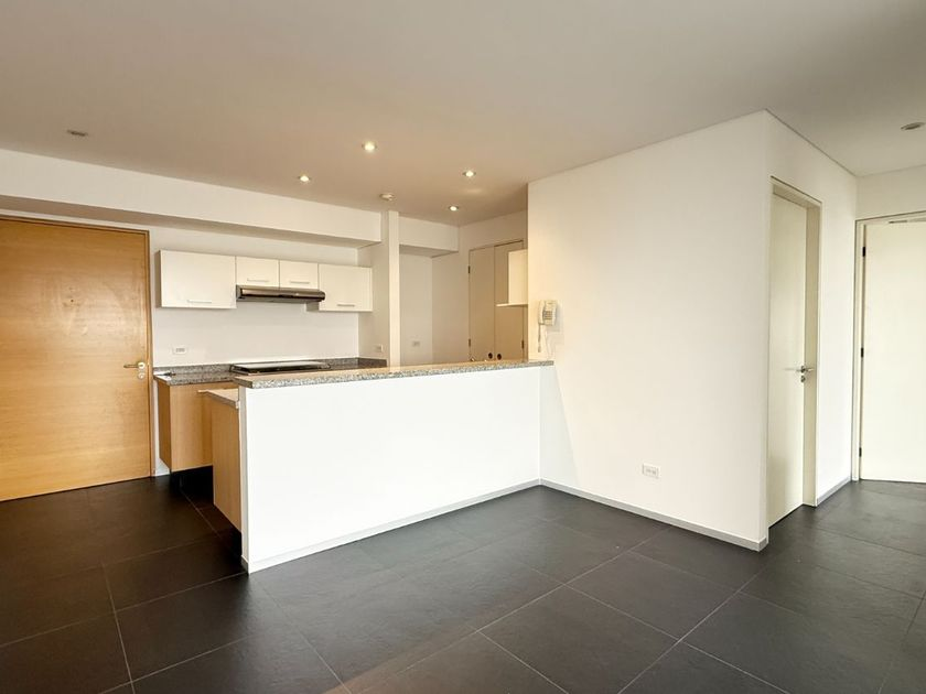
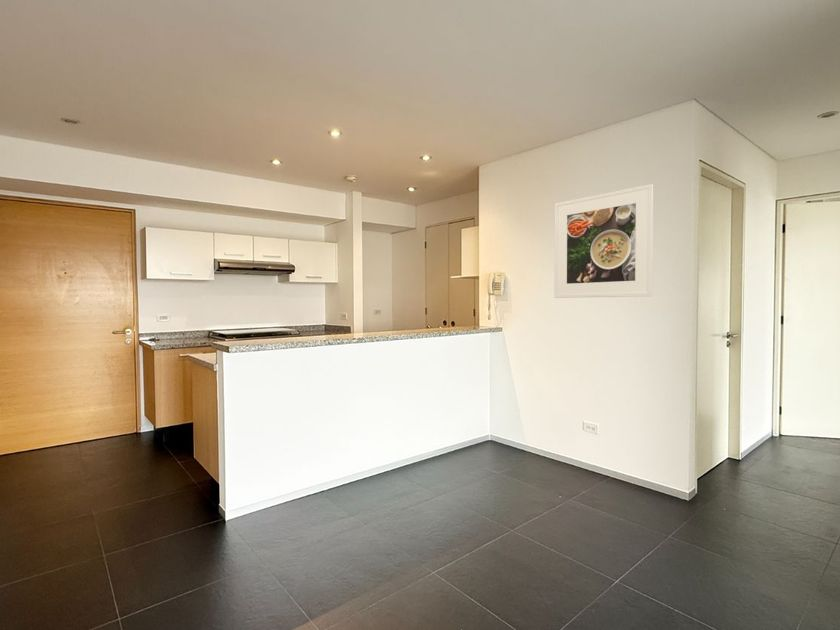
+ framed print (599, 246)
